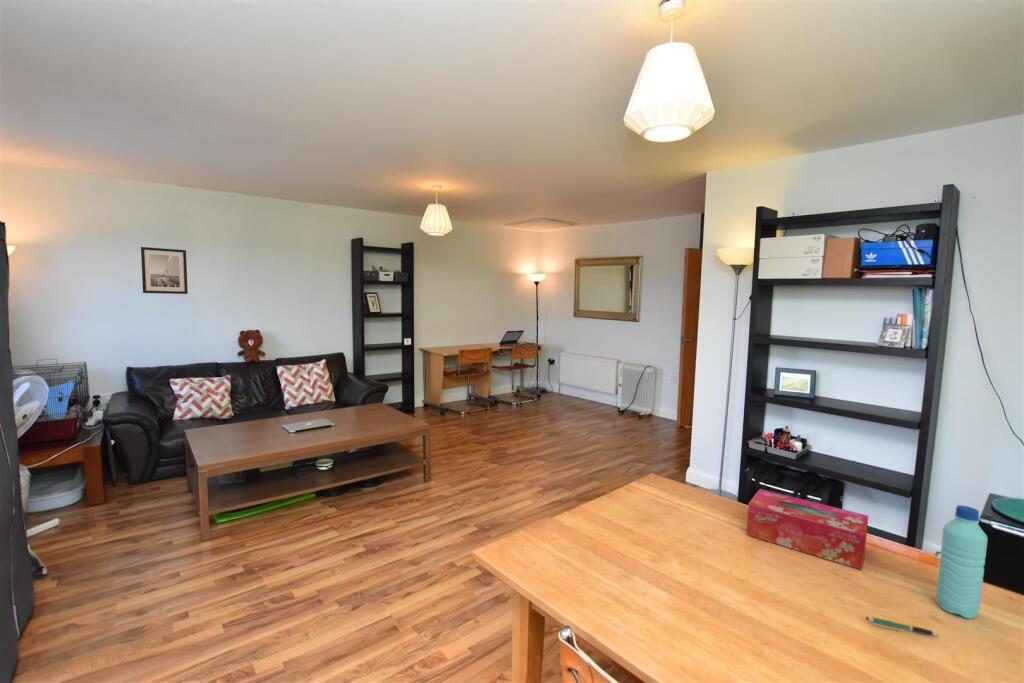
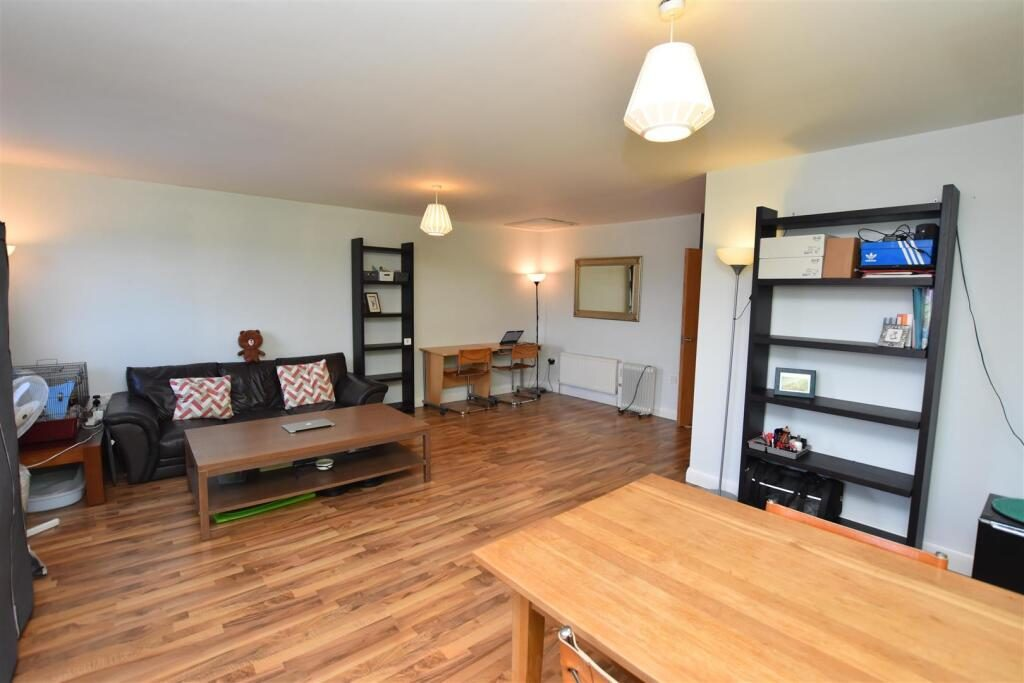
- wall art (164, 271)
- water bottle (961, 559)
- tissue box (805, 525)
- pen (902, 626)
